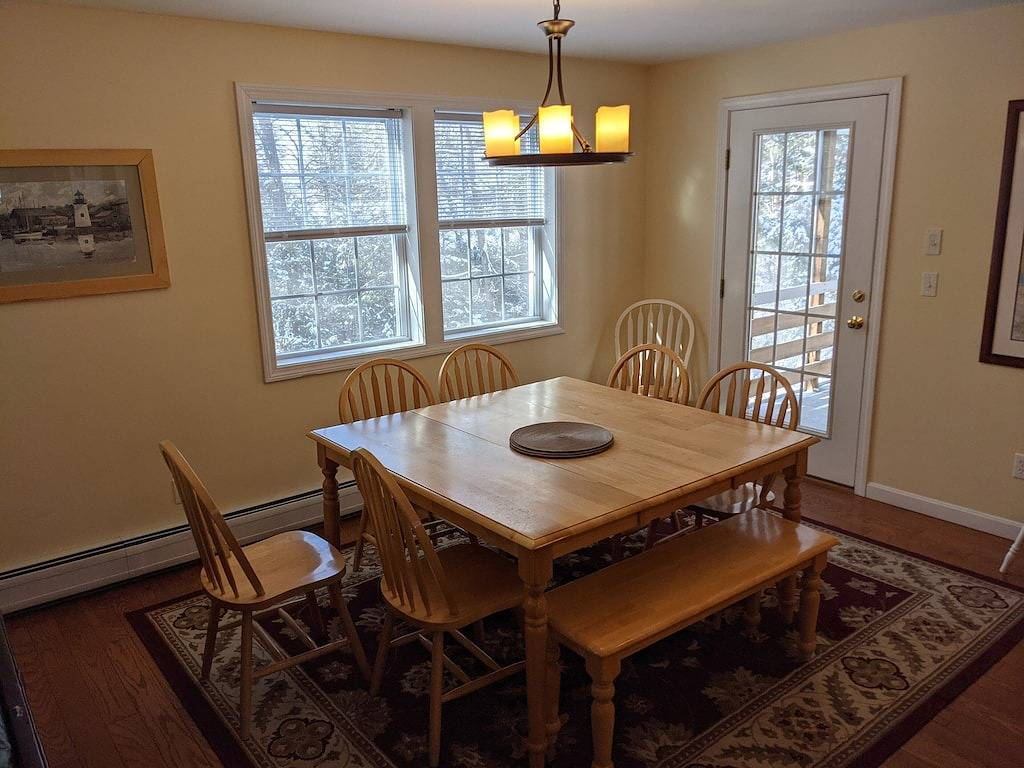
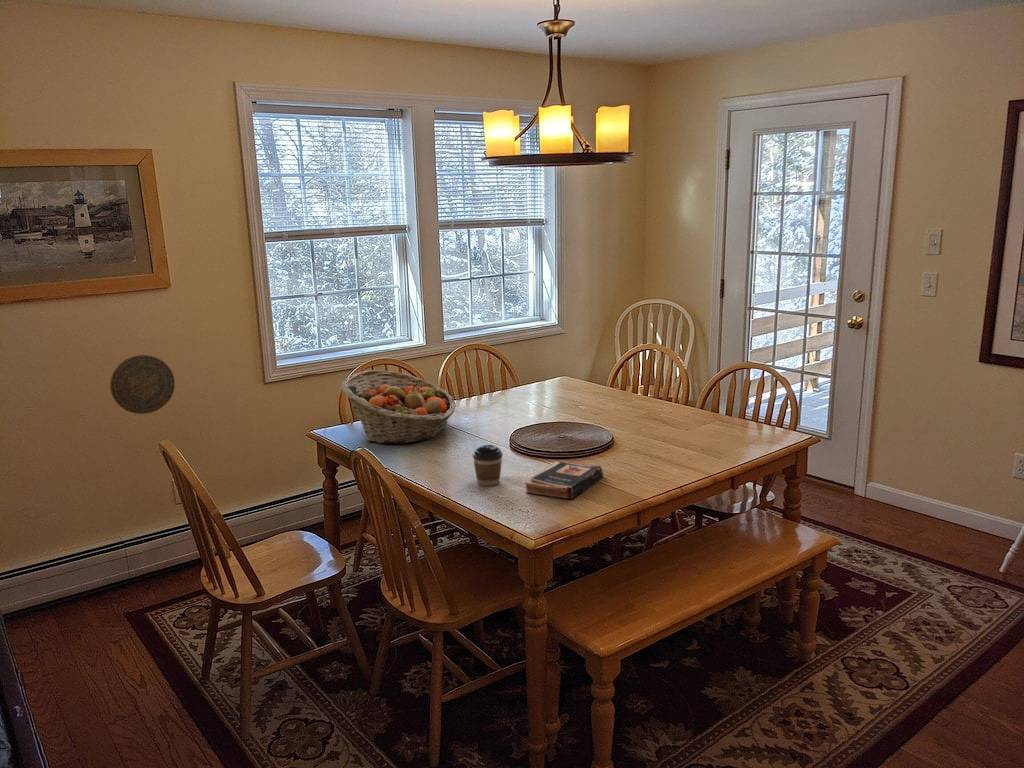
+ coffee cup (487, 463)
+ fruit basket (400, 404)
+ decorative plate (143, 384)
+ book (563, 477)
